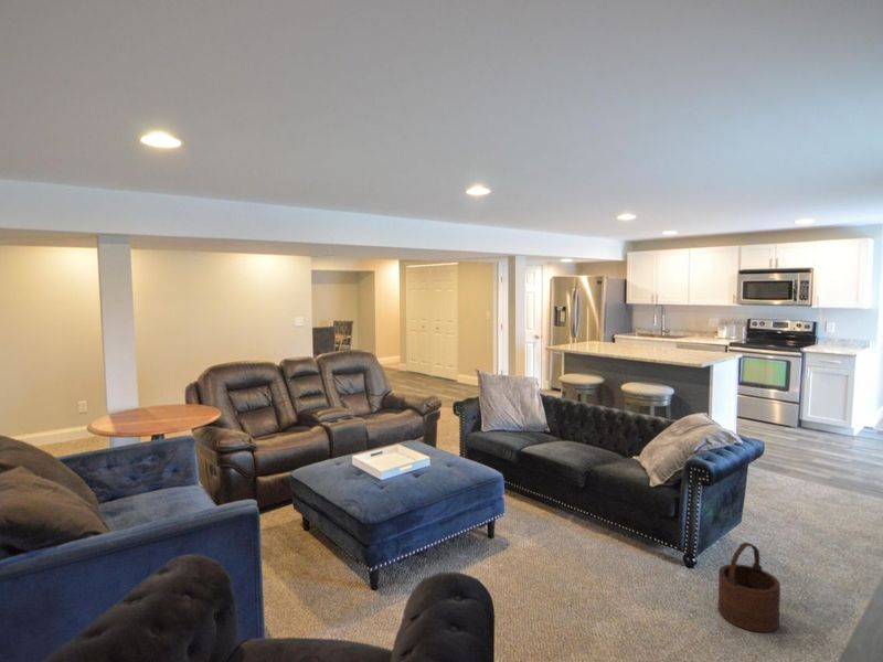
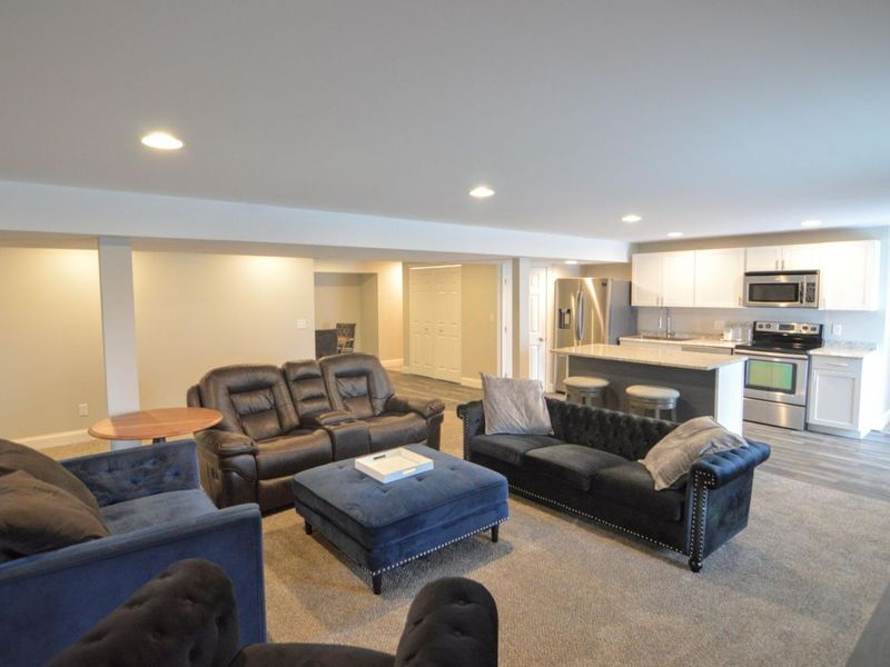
- wooden bucket (748, 580)
